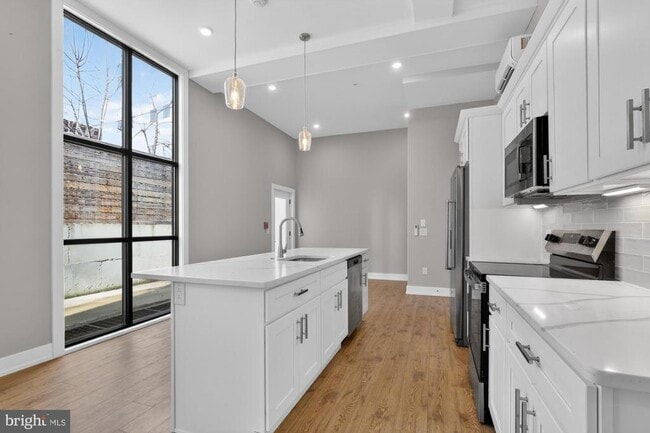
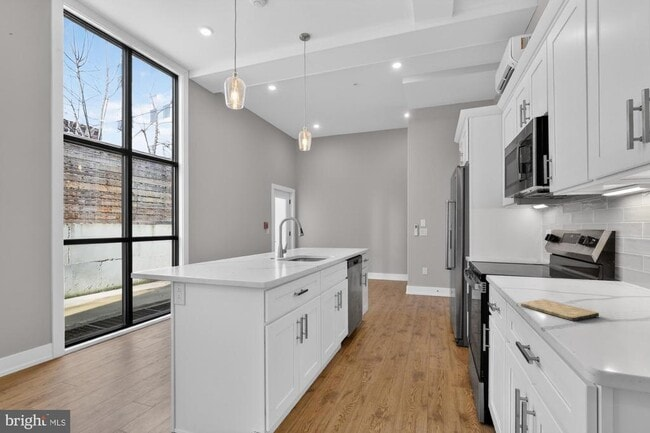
+ cutting board (557, 309)
